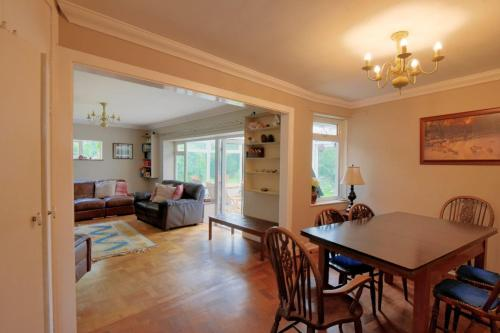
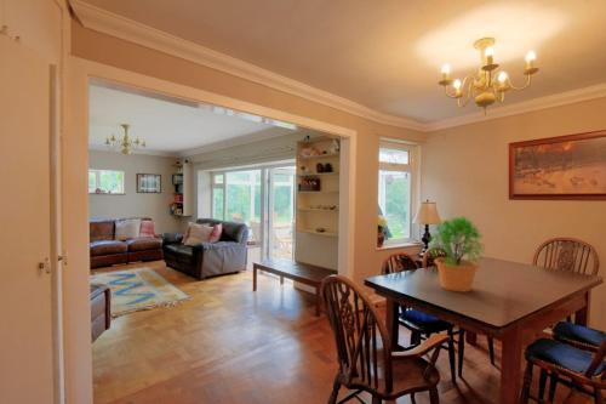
+ potted plant (456, 251)
